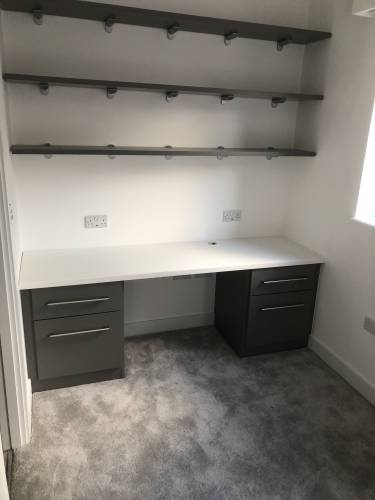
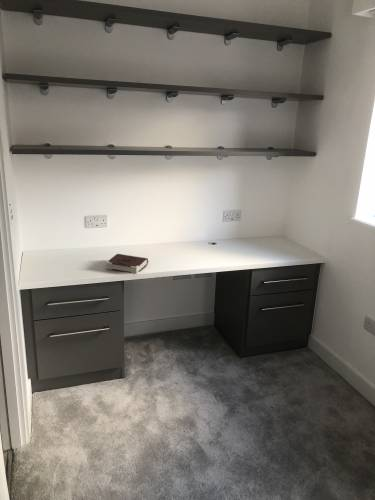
+ book (127, 262)
